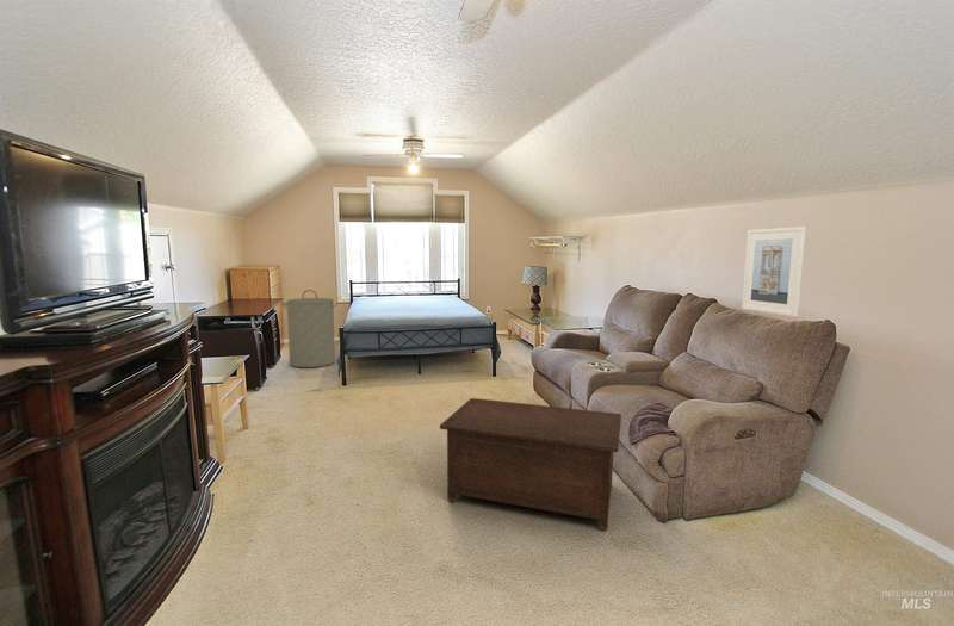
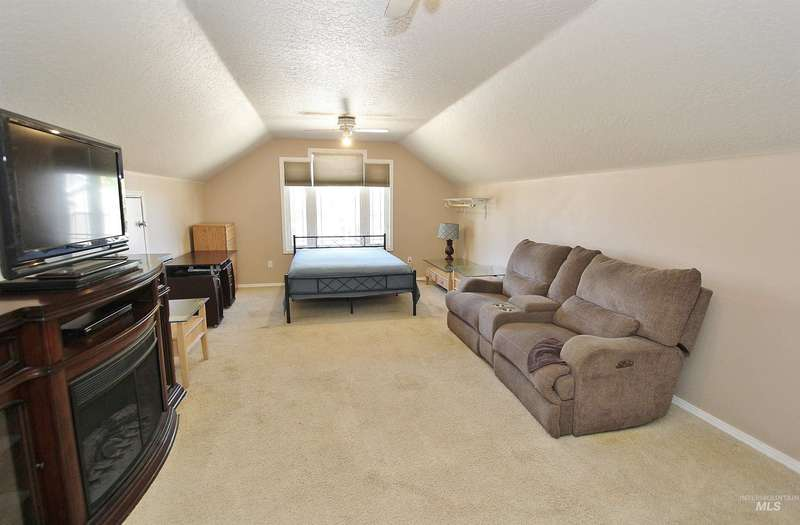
- cabinet (533, 455)
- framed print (770, 271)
- laundry hamper (311, 326)
